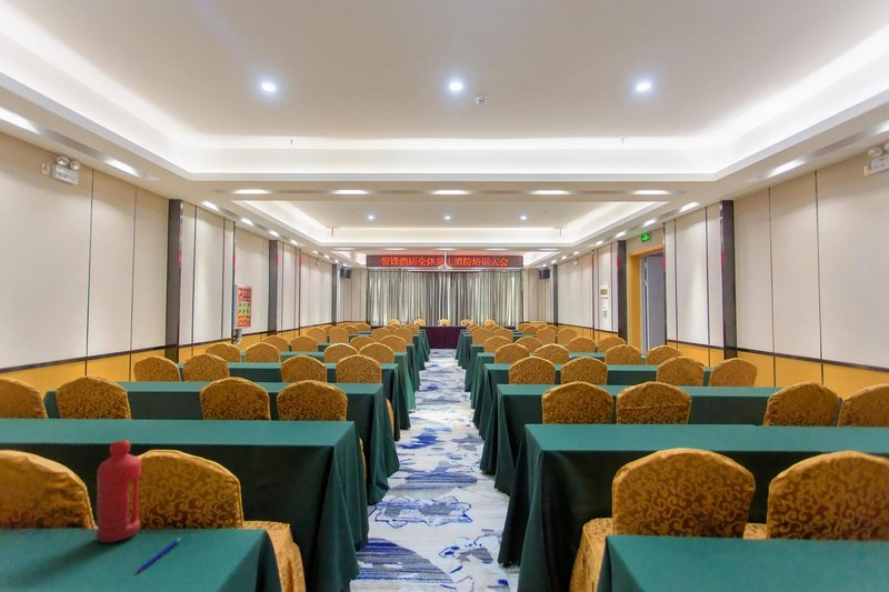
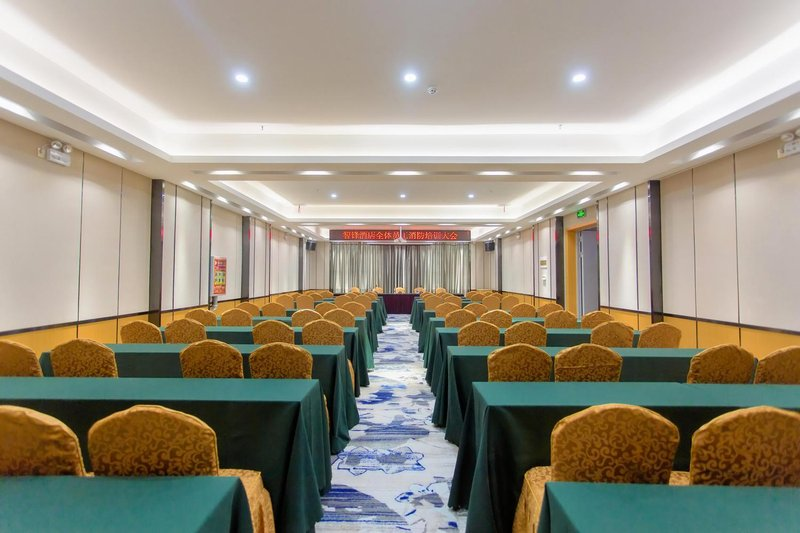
- pen (160, 553)
- water bottle (119, 488)
